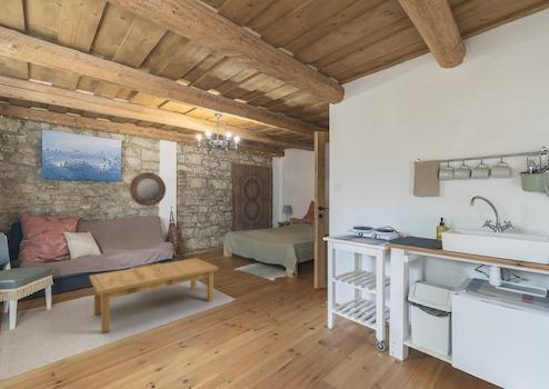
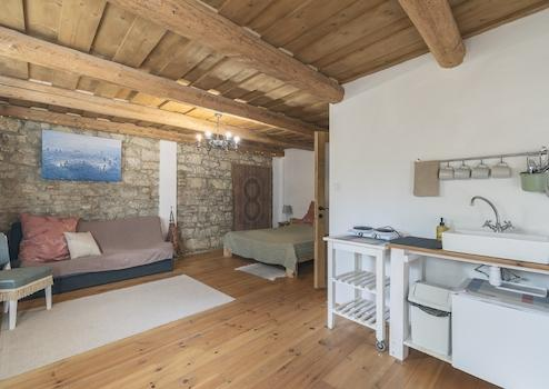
- home mirror (148, 189)
- coffee table (157, 287)
